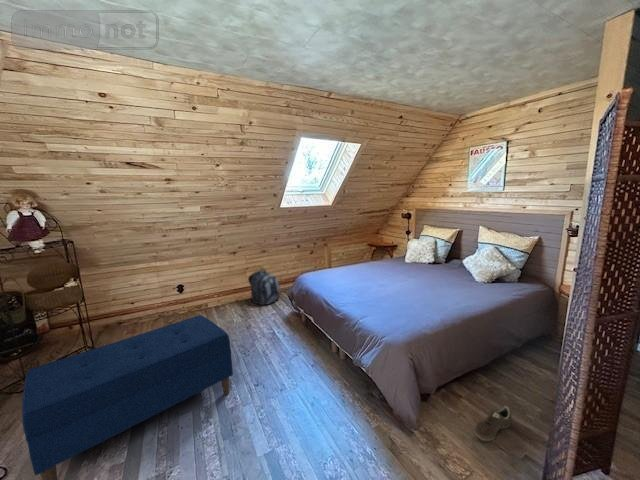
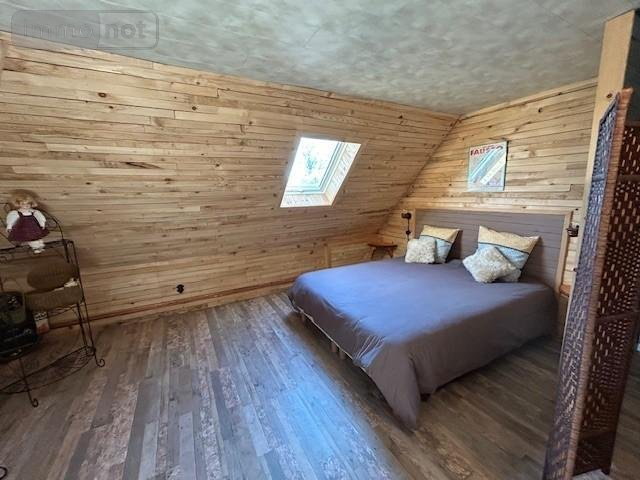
- sneaker (492, 420)
- bench (142, 383)
- backpack (263, 284)
